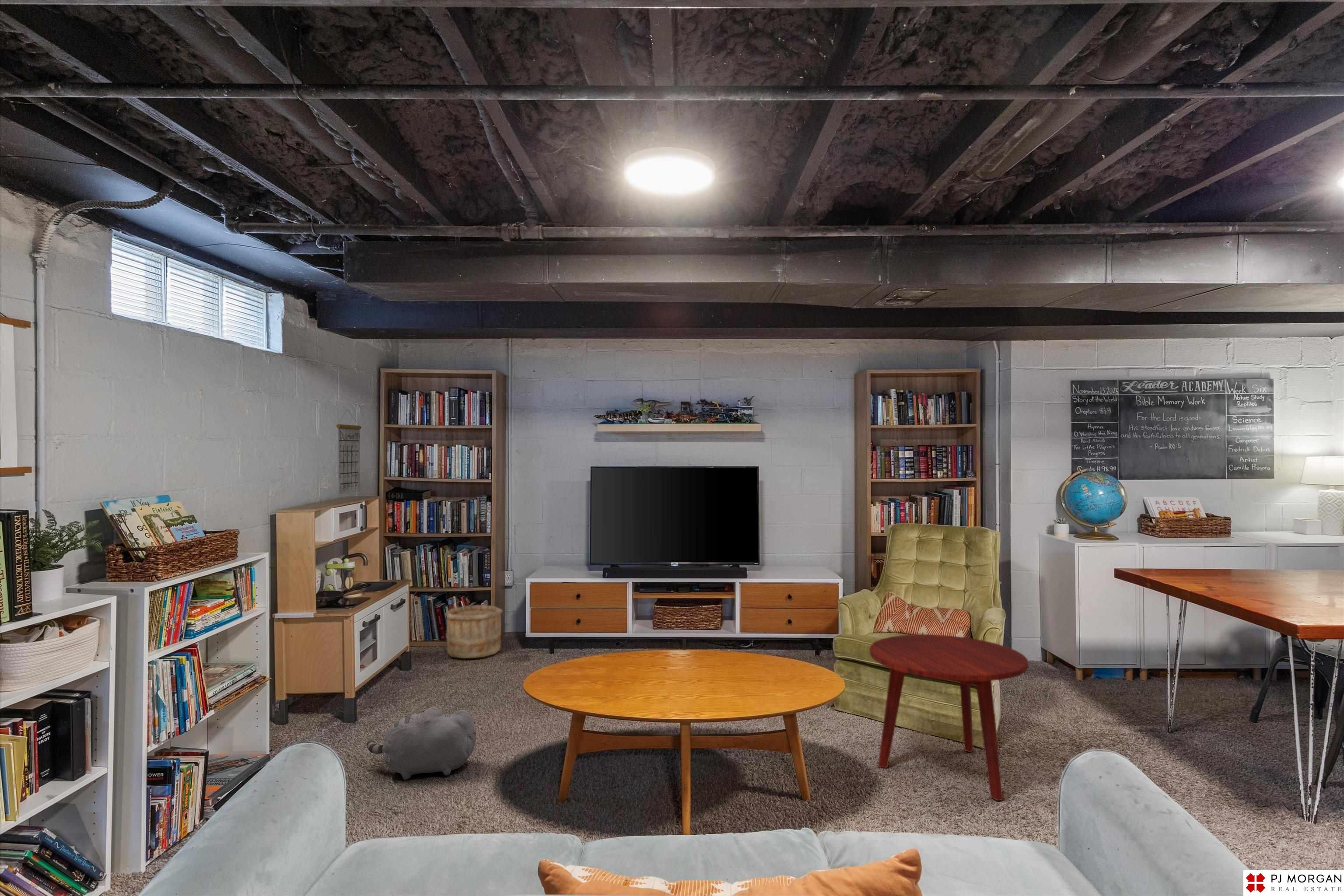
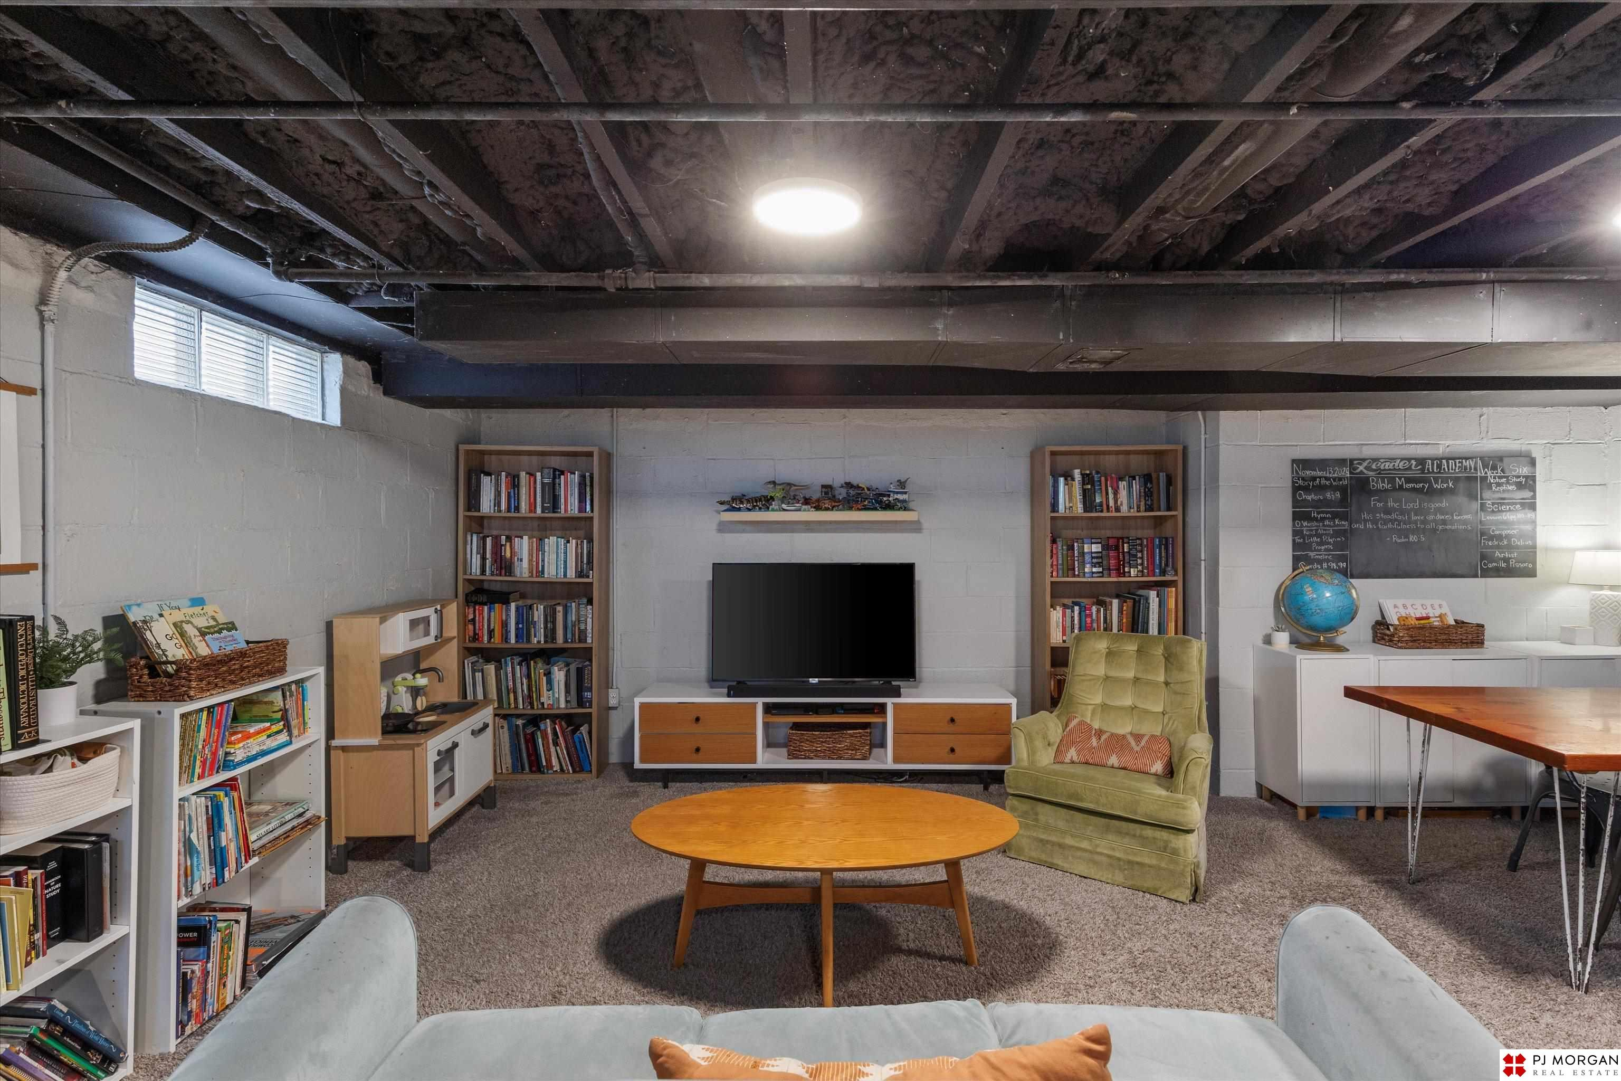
- side table (962, 712)
- wooden bucket (474, 631)
- calendar (349, 451)
- plush toy (420, 740)
